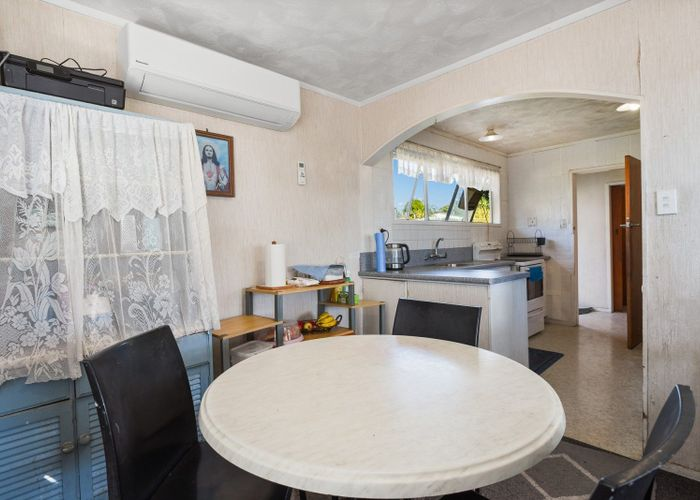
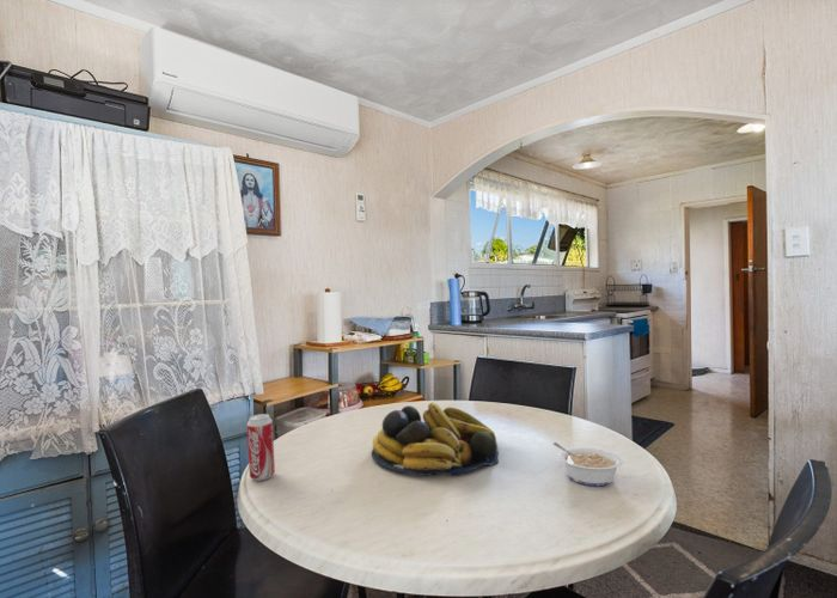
+ beverage can (261, 446)
+ fruit bowl (433, 428)
+ legume (587, 465)
